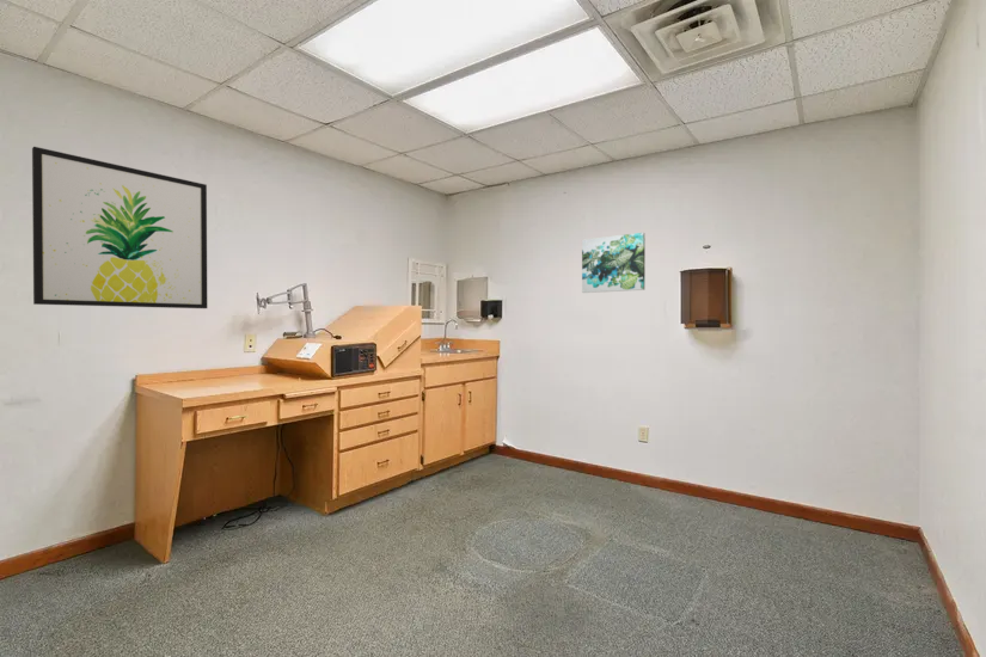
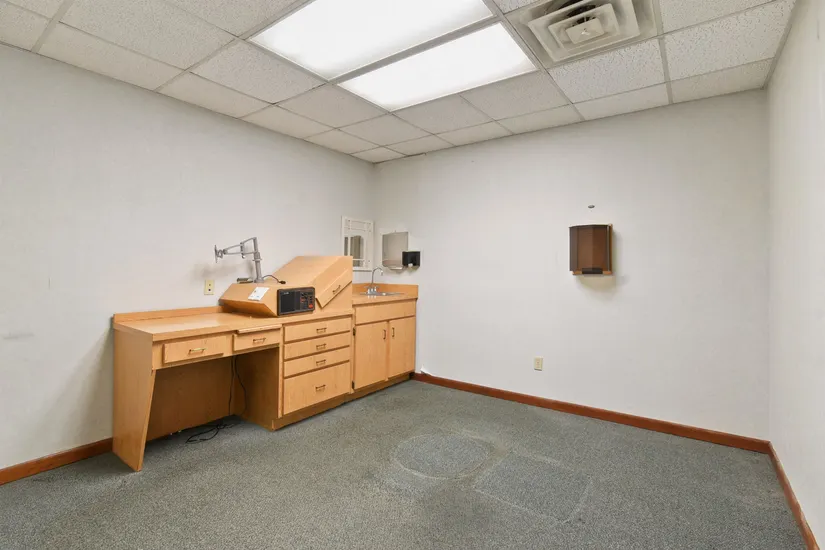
- wall art (612, 264)
- wall art (129, 237)
